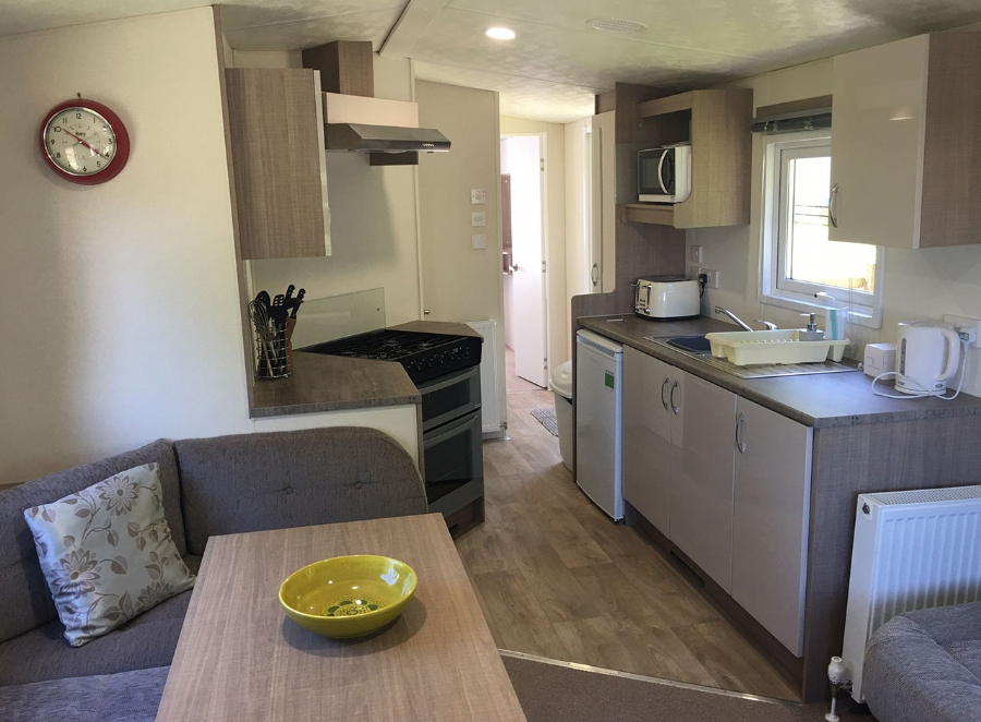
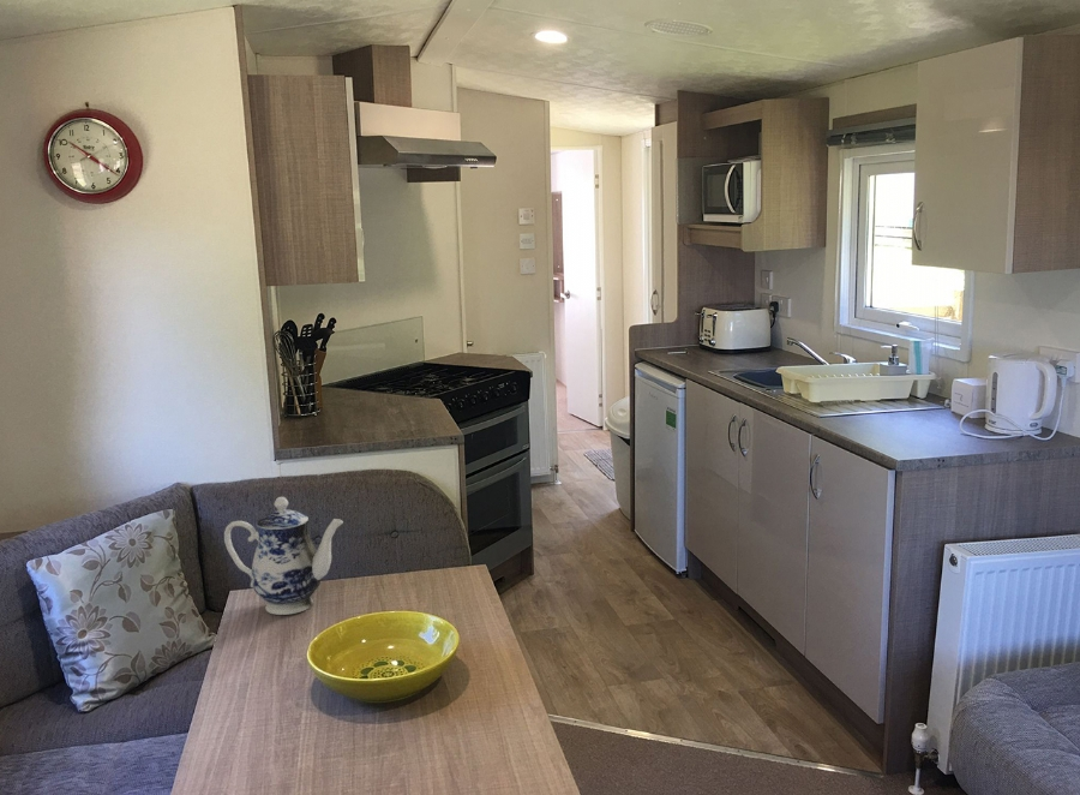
+ teapot (284, 551)
